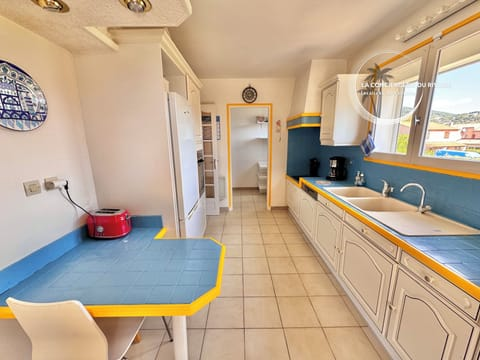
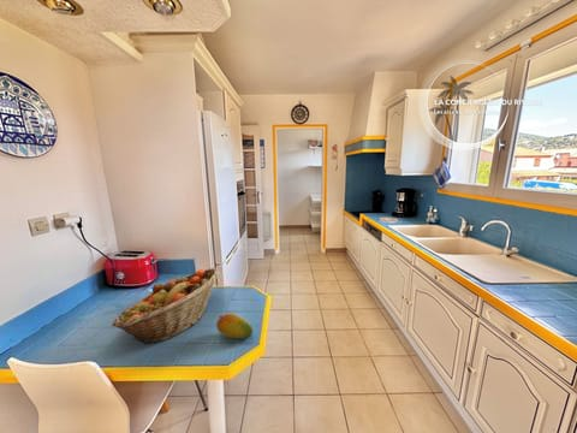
+ fruit basket (173, 299)
+ fruit (233, 326)
